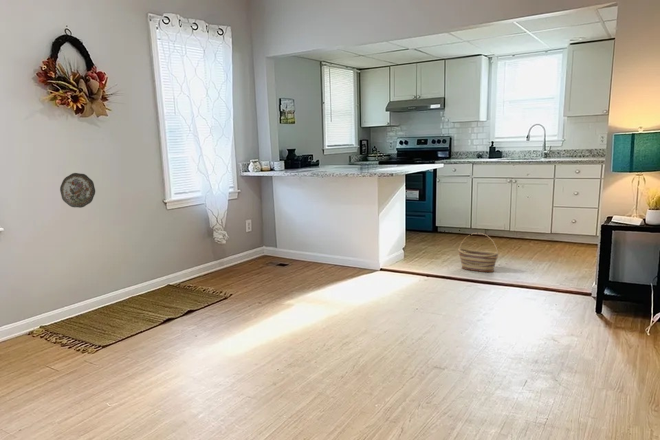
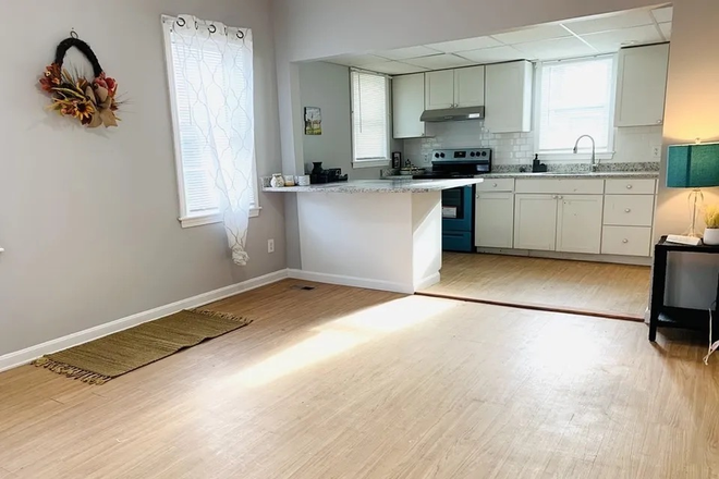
- decorative plate (77, 190)
- basket (478, 251)
